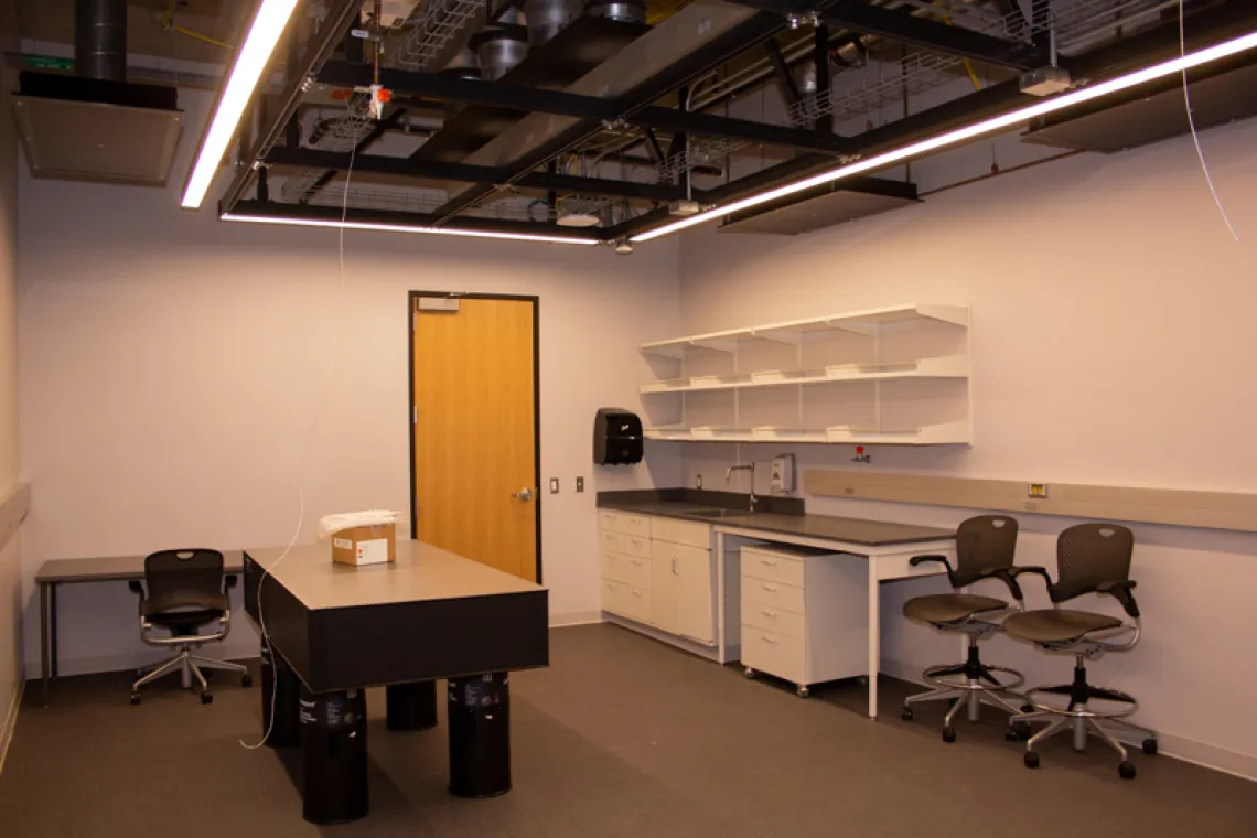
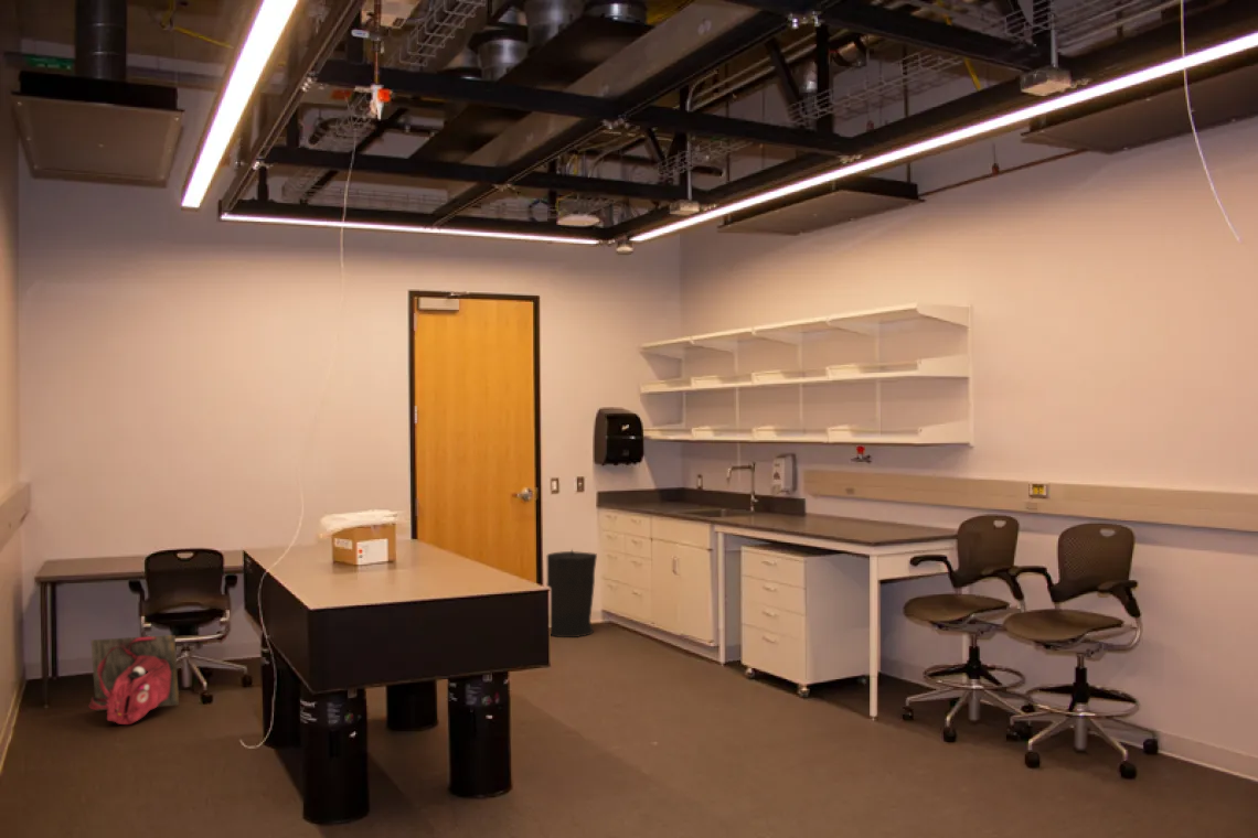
+ trash can (569, 590)
+ backpack (128, 680)
